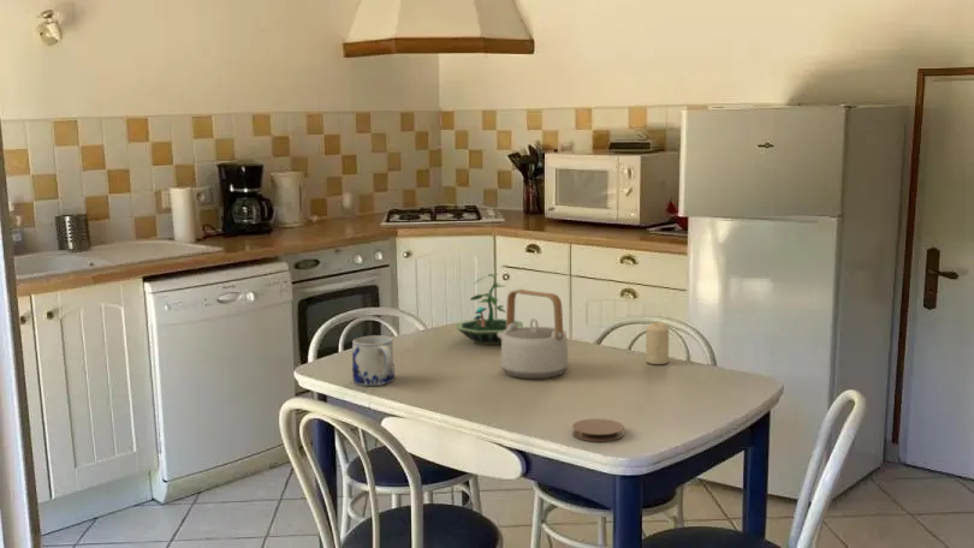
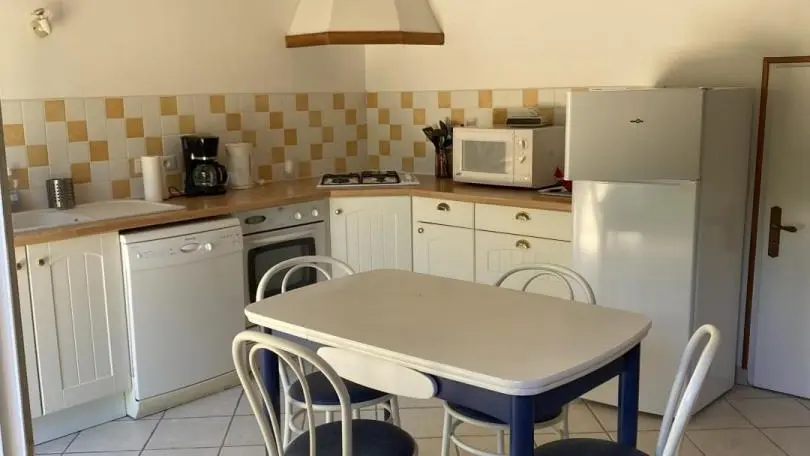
- teapot (529, 330)
- terrarium (491, 288)
- candle (657, 341)
- coaster (598, 429)
- mug (375, 361)
